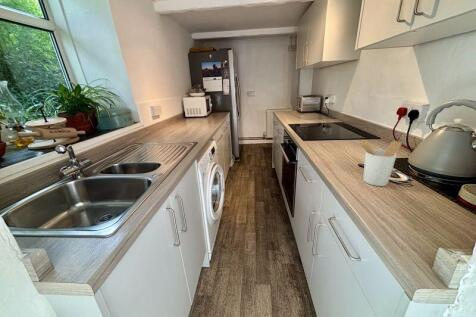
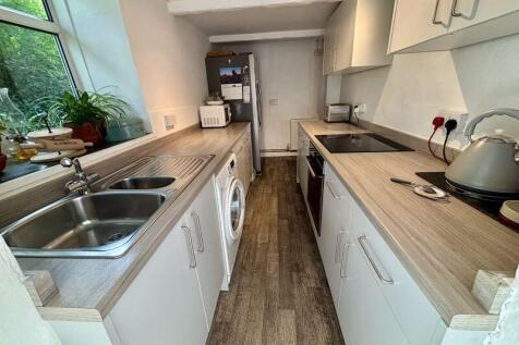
- utensil holder (373, 161)
